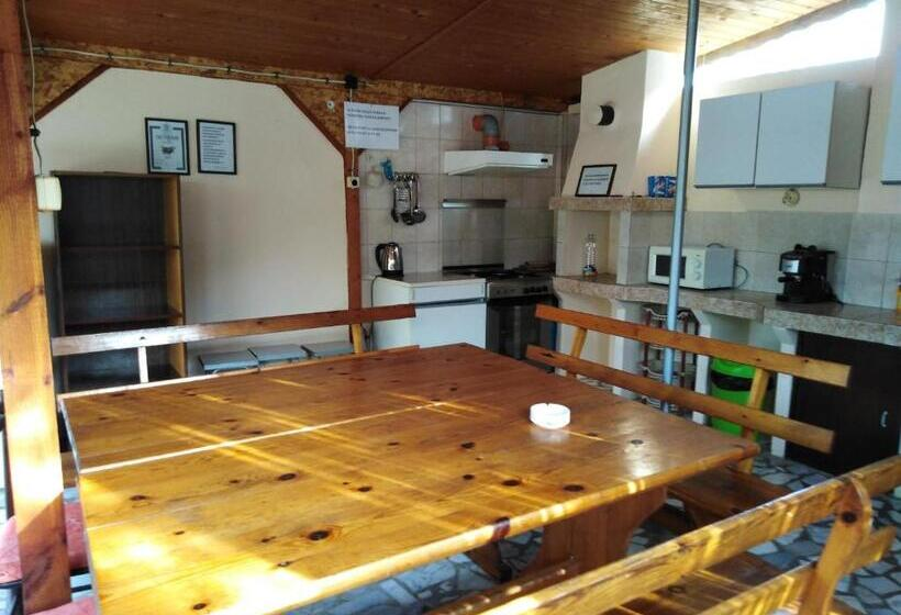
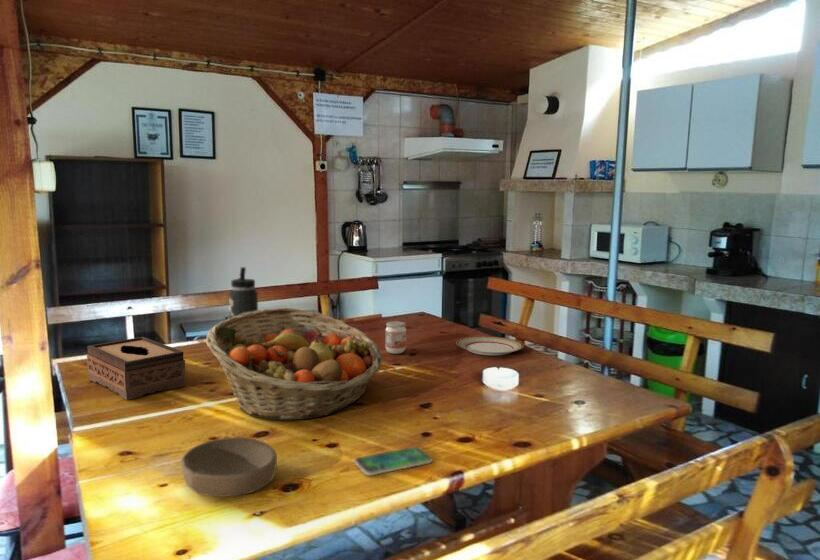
+ jam (395, 337)
+ fruit basket (299, 358)
+ tissue box (135, 365)
+ thermos bottle (244, 307)
+ bowl (230, 467)
+ smartphone (393, 460)
+ plate (489, 346)
